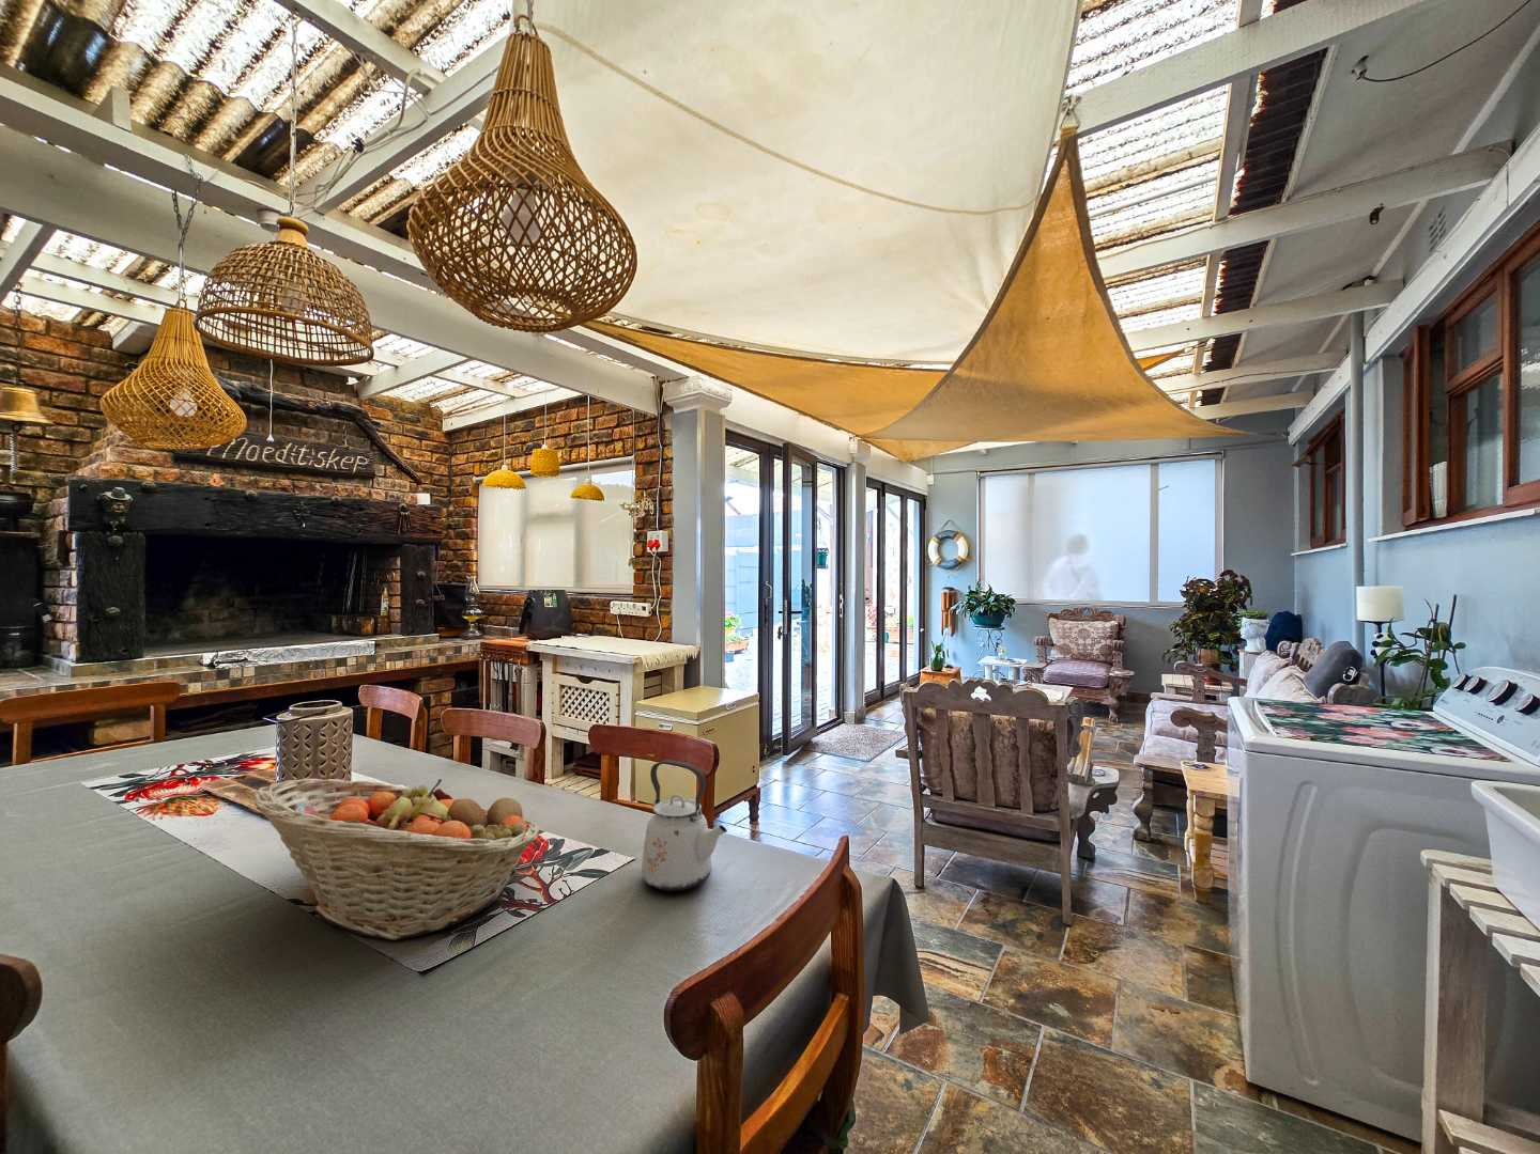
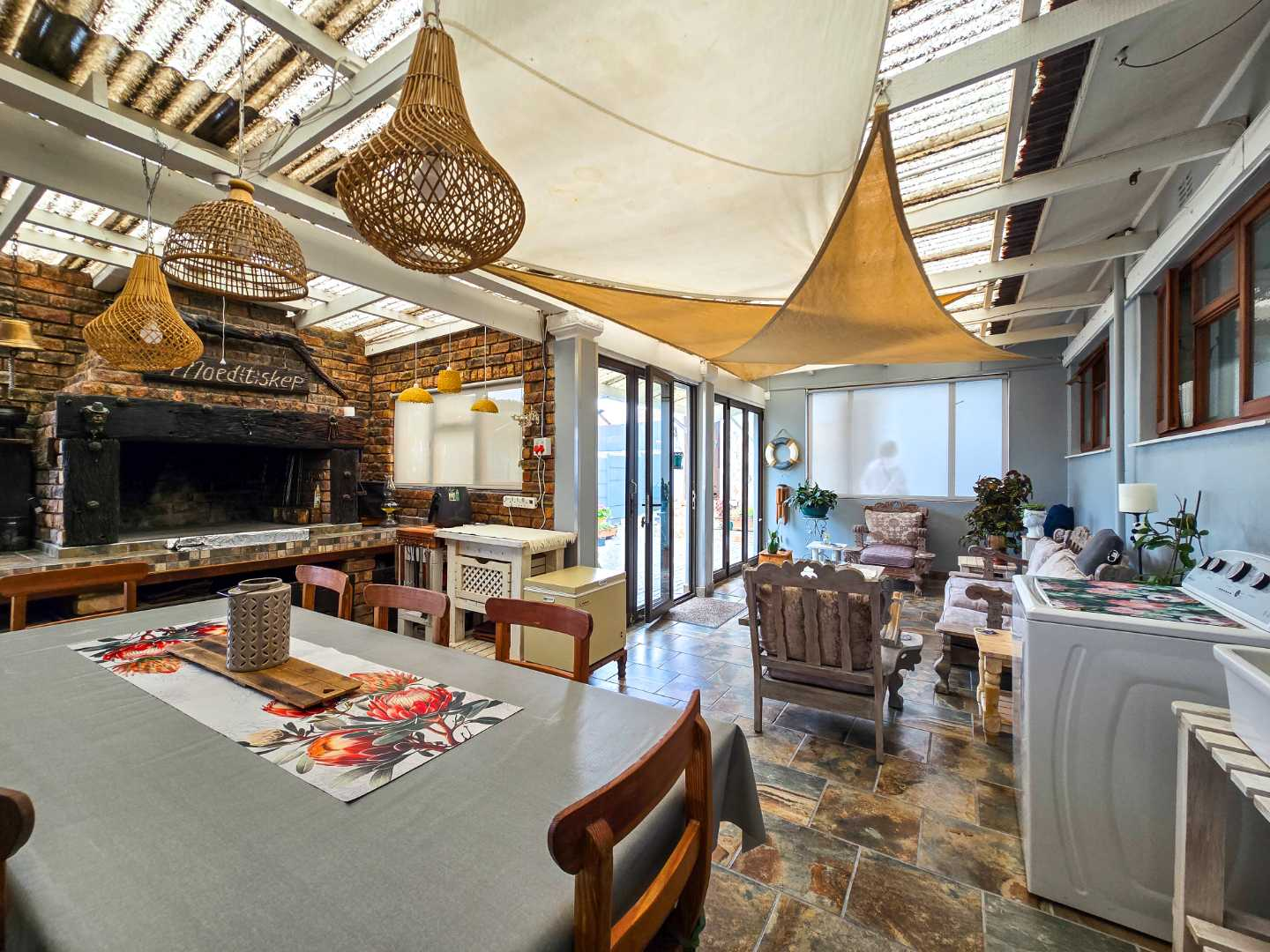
- fruit basket (403, 834)
- kettle (686, 824)
